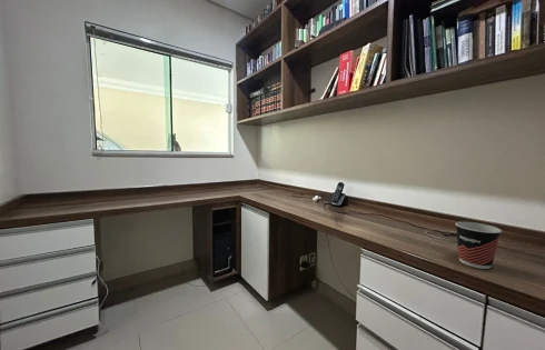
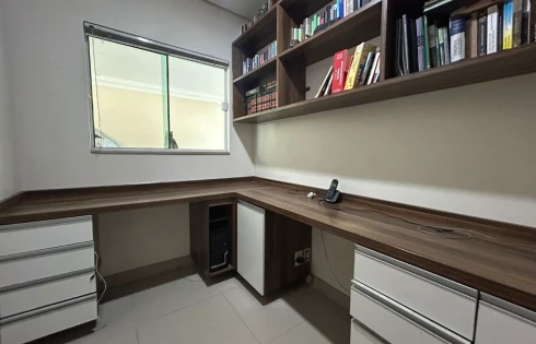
- cup (475, 244)
